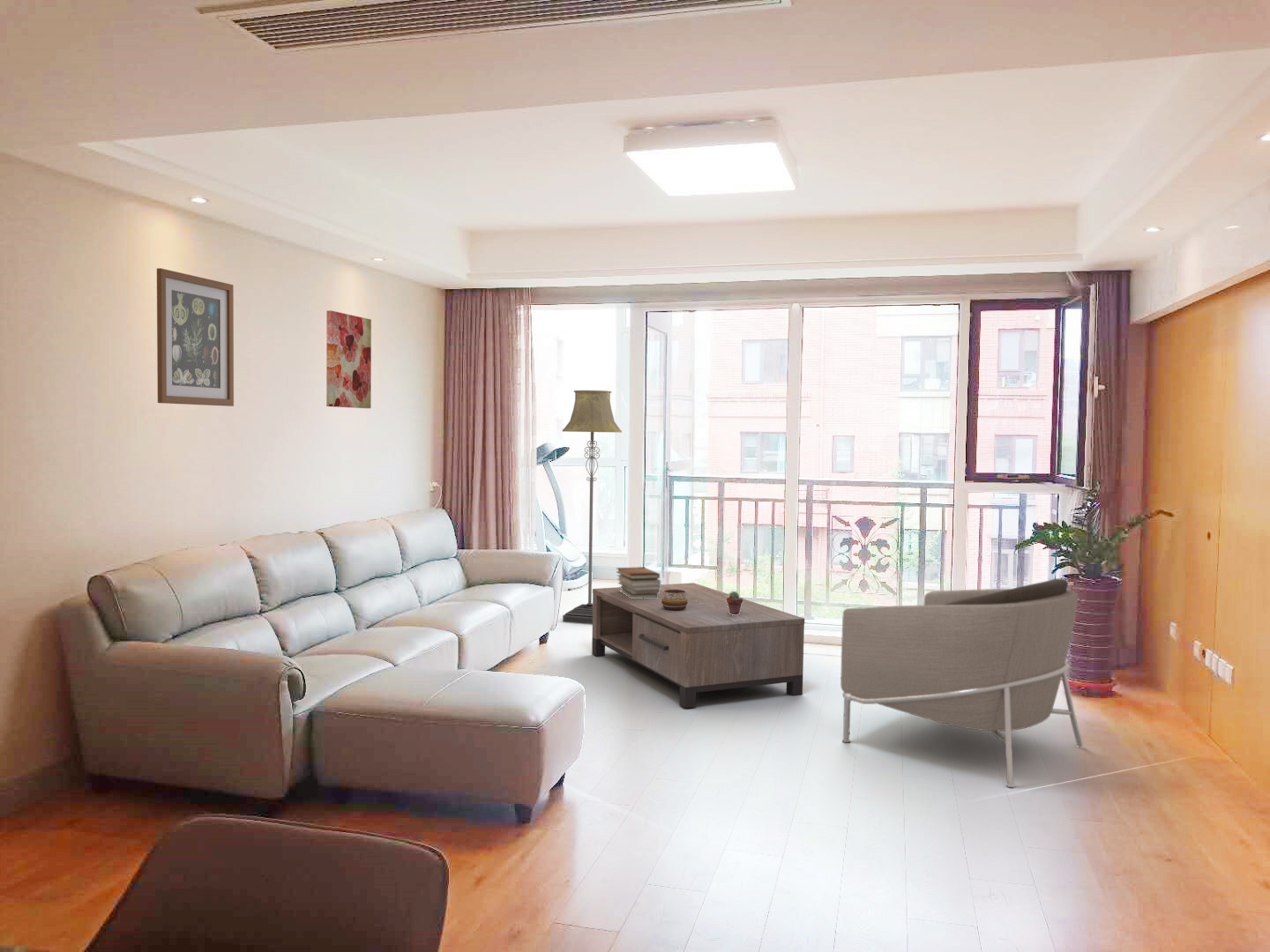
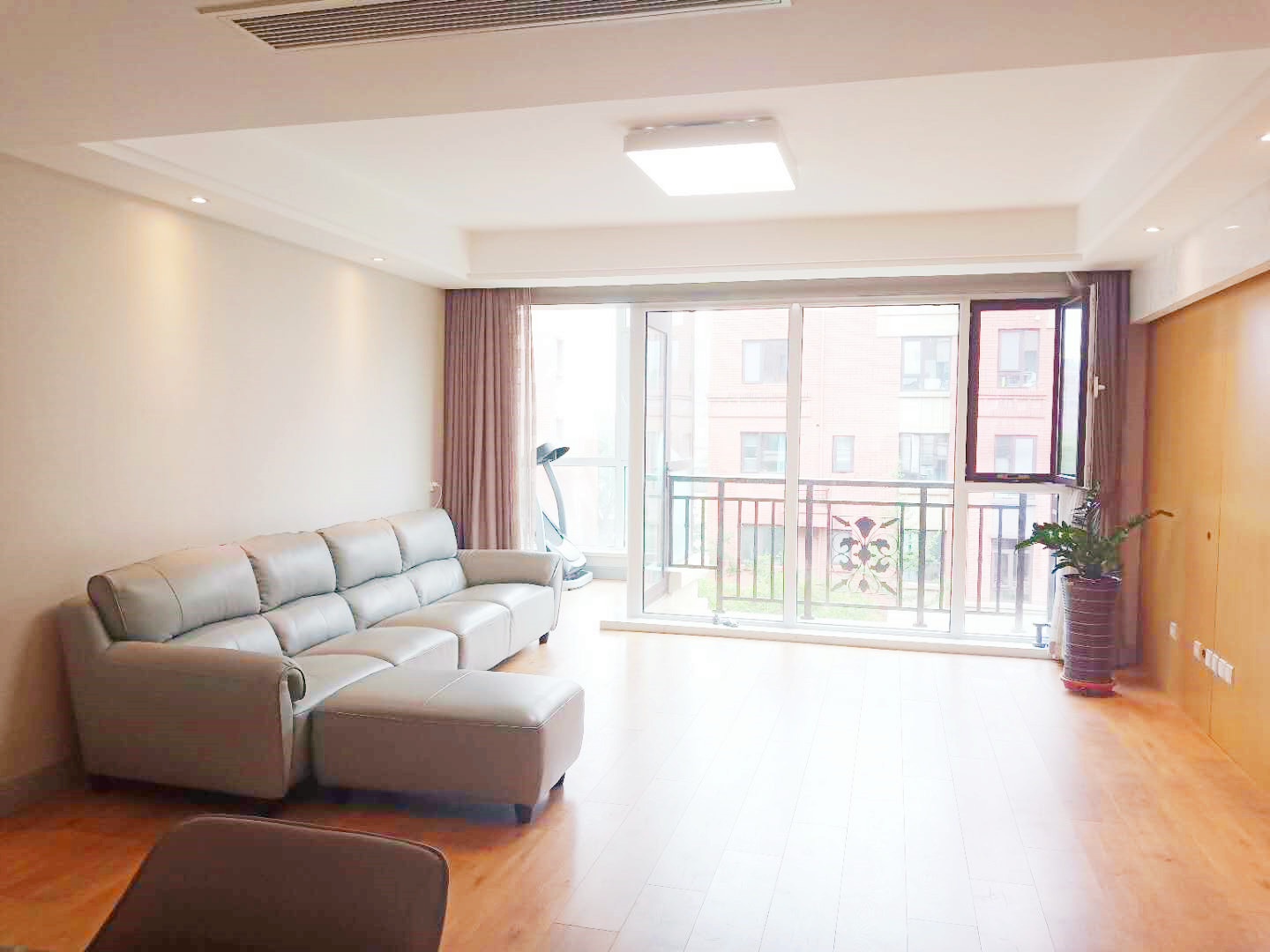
- decorative bowl (674, 599)
- book stack (638, 582)
- potted succulent (735, 602)
- wall art (349, 361)
- armchair (966, 658)
- wall art (197, 340)
- floor lamp (591, 506)
- coffee table (690, 637)
